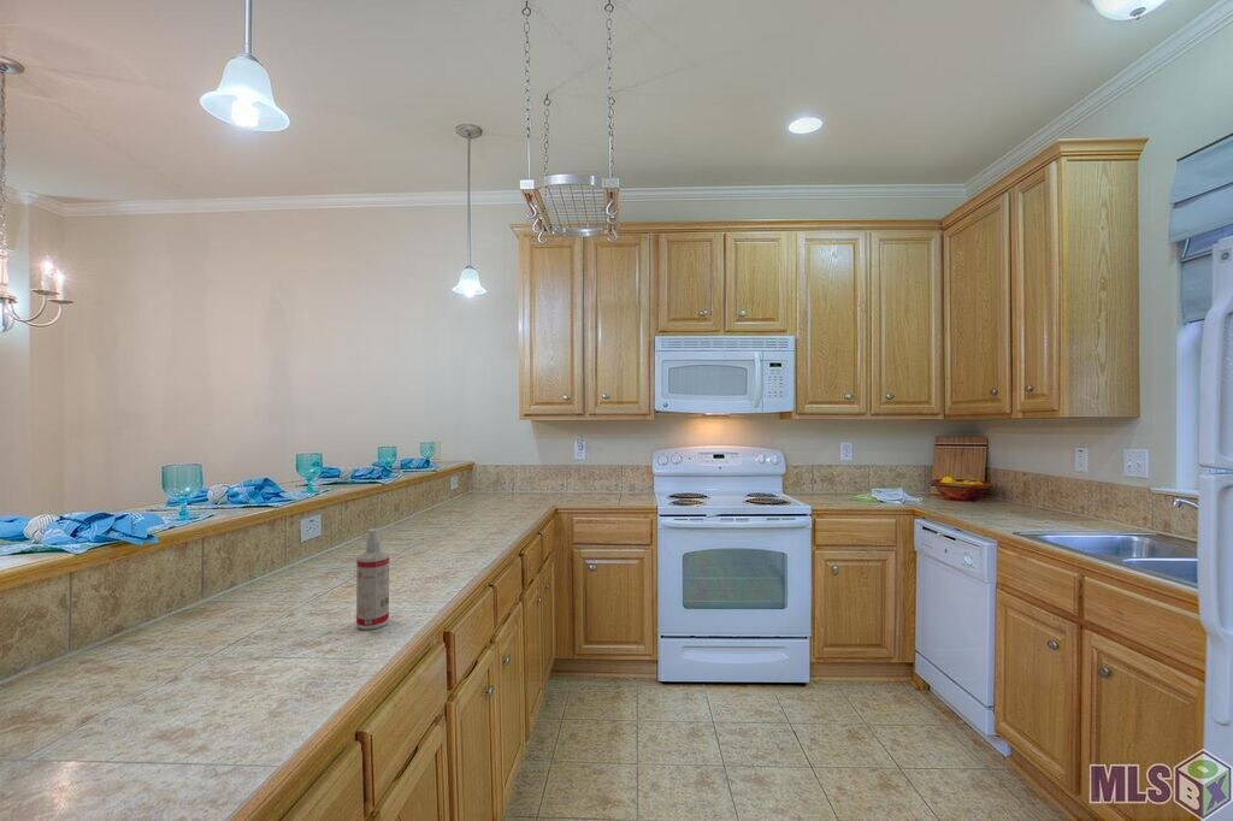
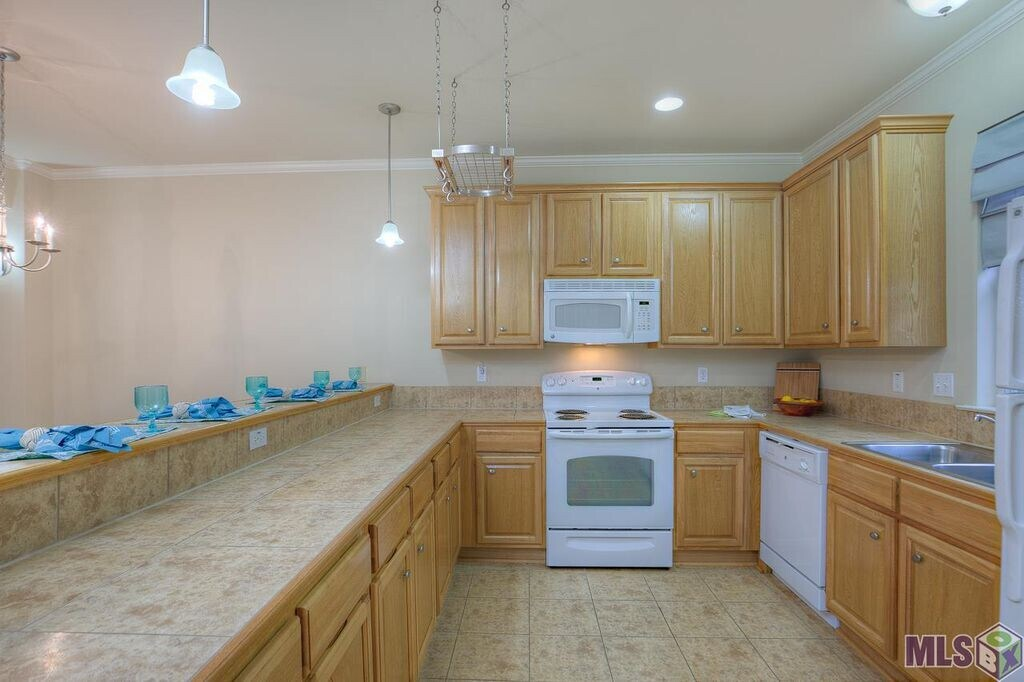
- spray bottle (372, 575)
